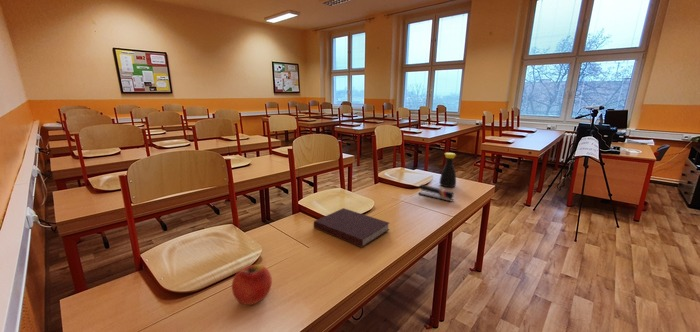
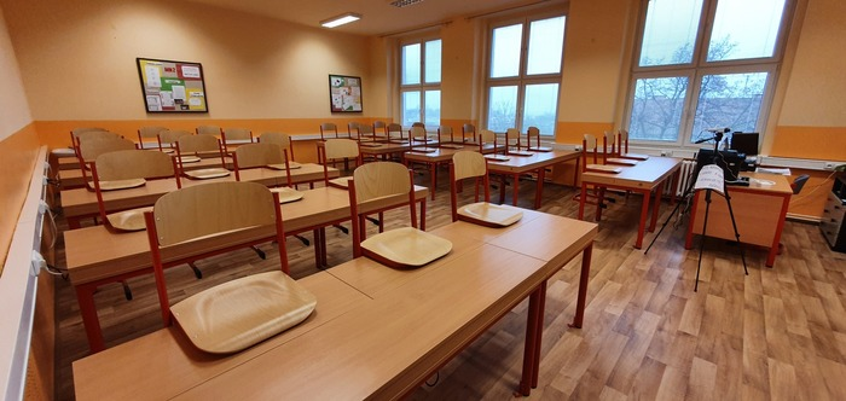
- apple (252, 282)
- stapler (435, 192)
- notebook (351, 225)
- bottle (448, 169)
